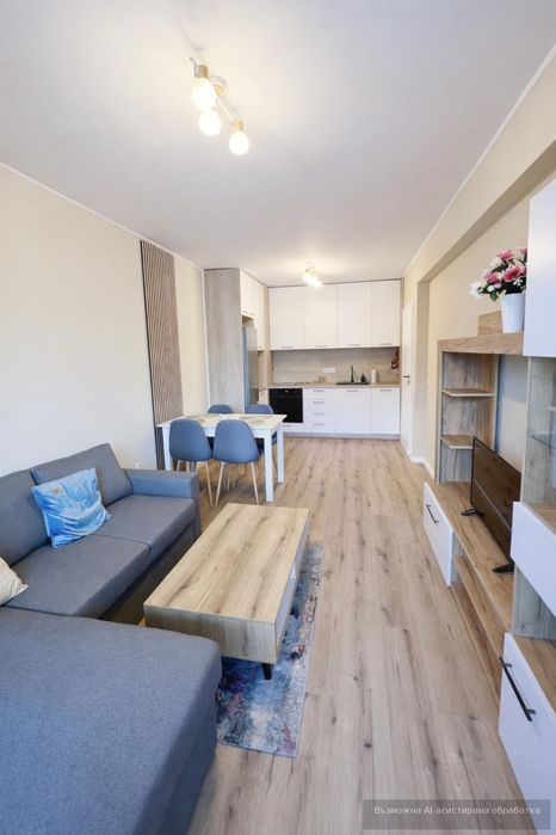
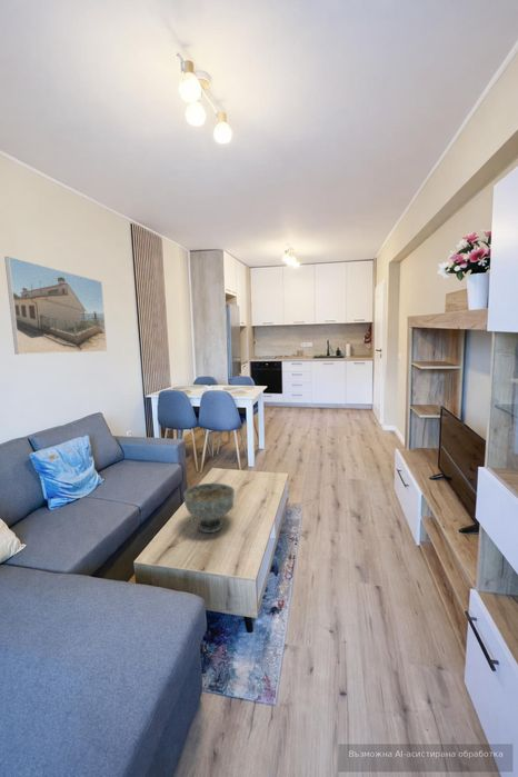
+ decorative bowl (209, 508)
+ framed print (64, 312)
